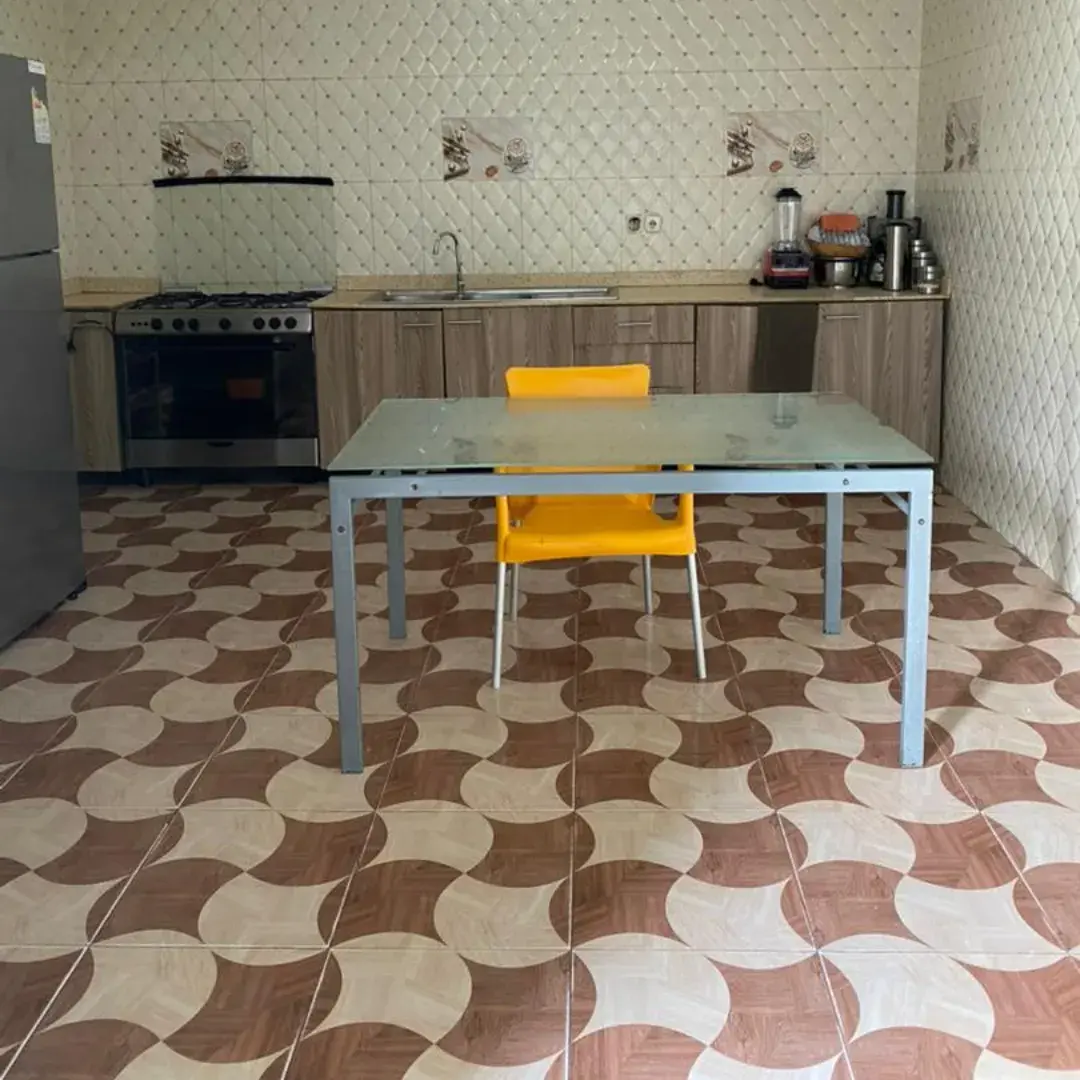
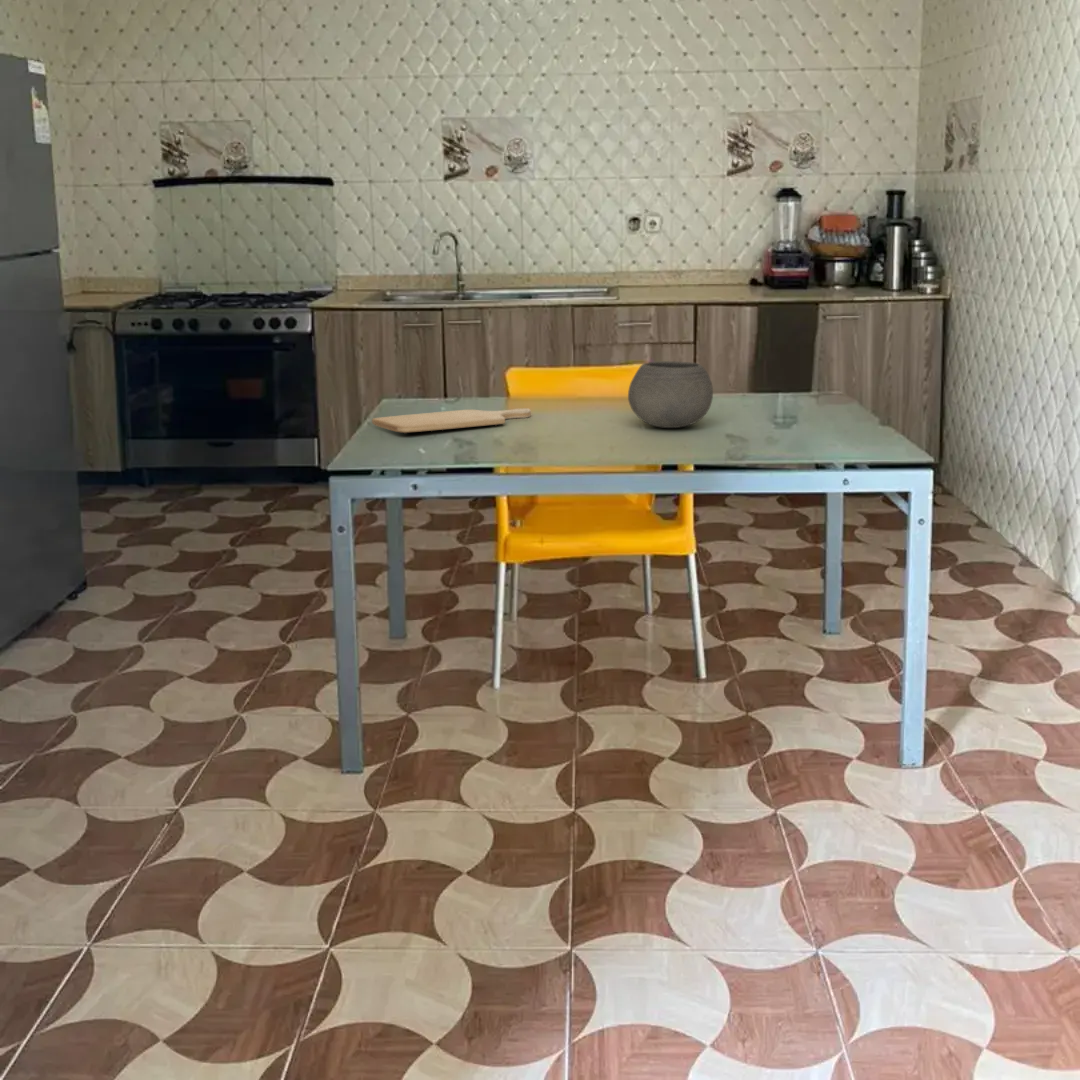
+ chopping board (459, 418)
+ bowl (670, 395)
